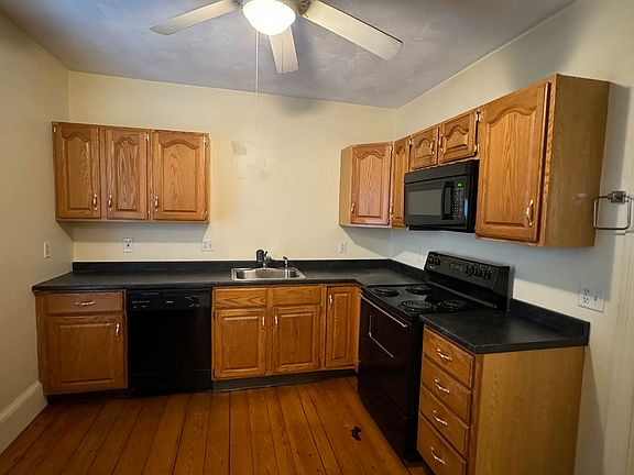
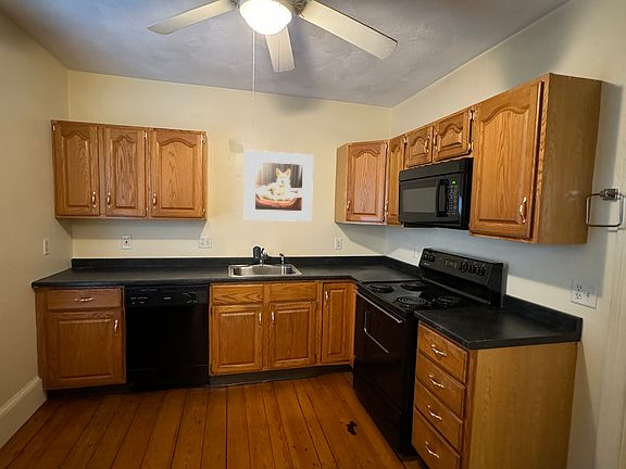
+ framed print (278, 187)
